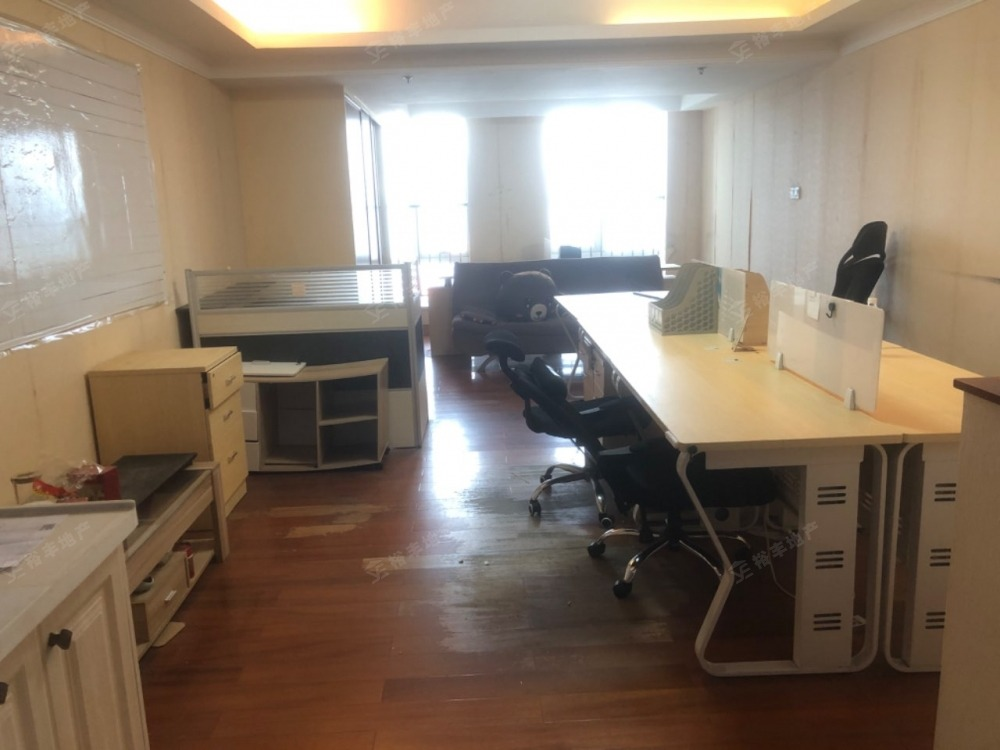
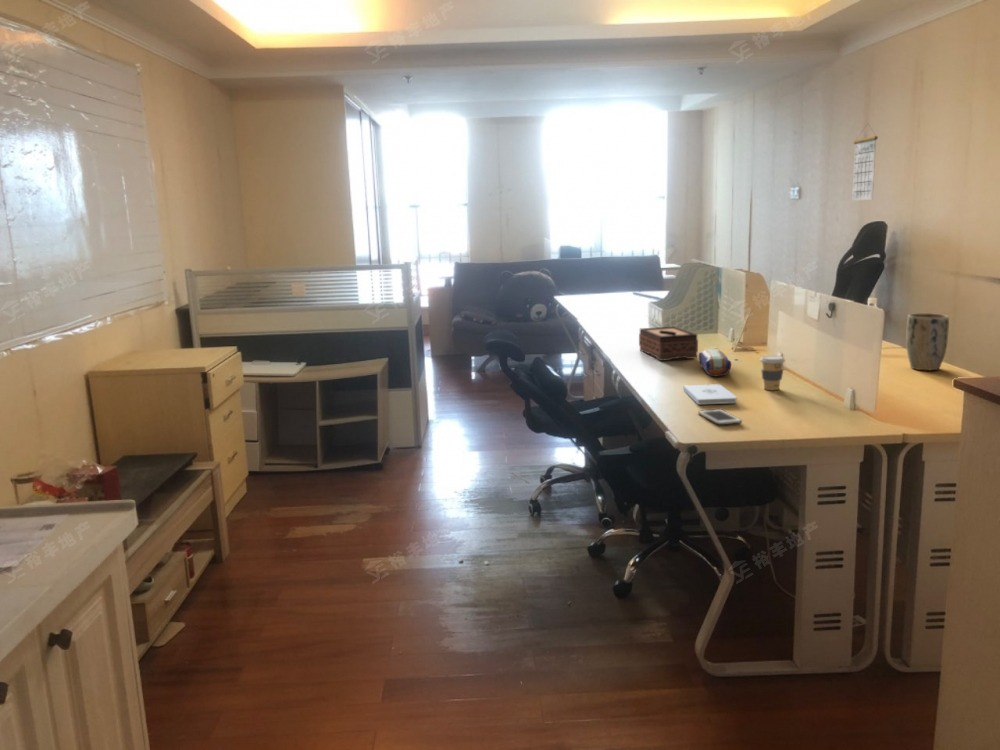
+ coffee cup (771, 373)
+ plant pot (926, 341)
+ notepad (709, 394)
+ pencil case (714, 361)
+ tissue box (667, 342)
+ cell phone (719, 417)
+ calendar (864, 162)
